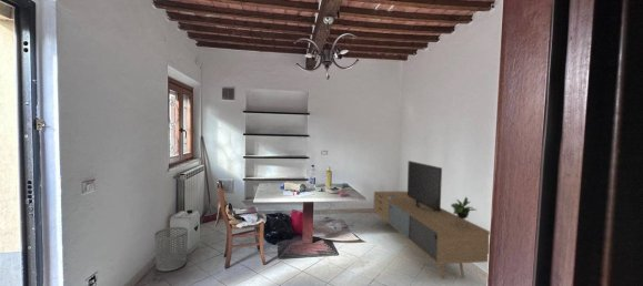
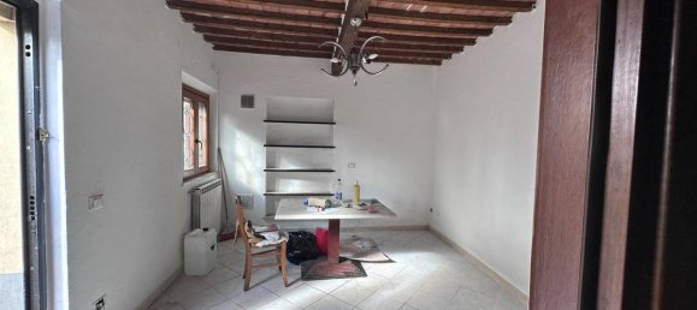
- media console (419, 205)
- waste bin (171, 248)
